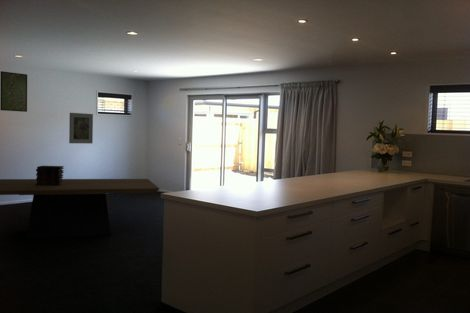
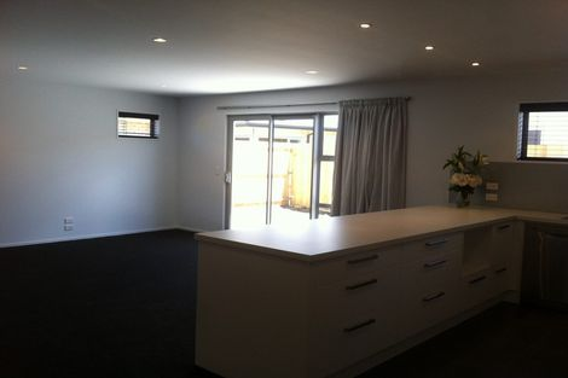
- book stack (50, 175)
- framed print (81, 128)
- dining table (70, 208)
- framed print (14, 92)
